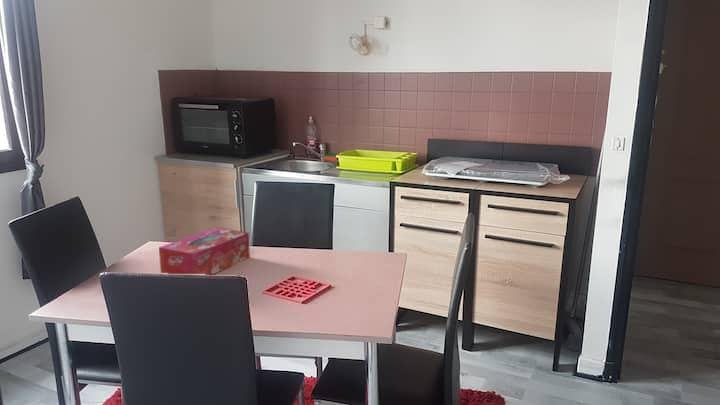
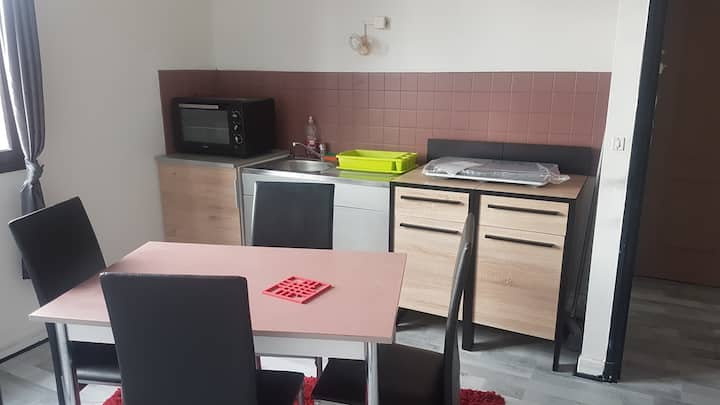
- tissue box (206, 252)
